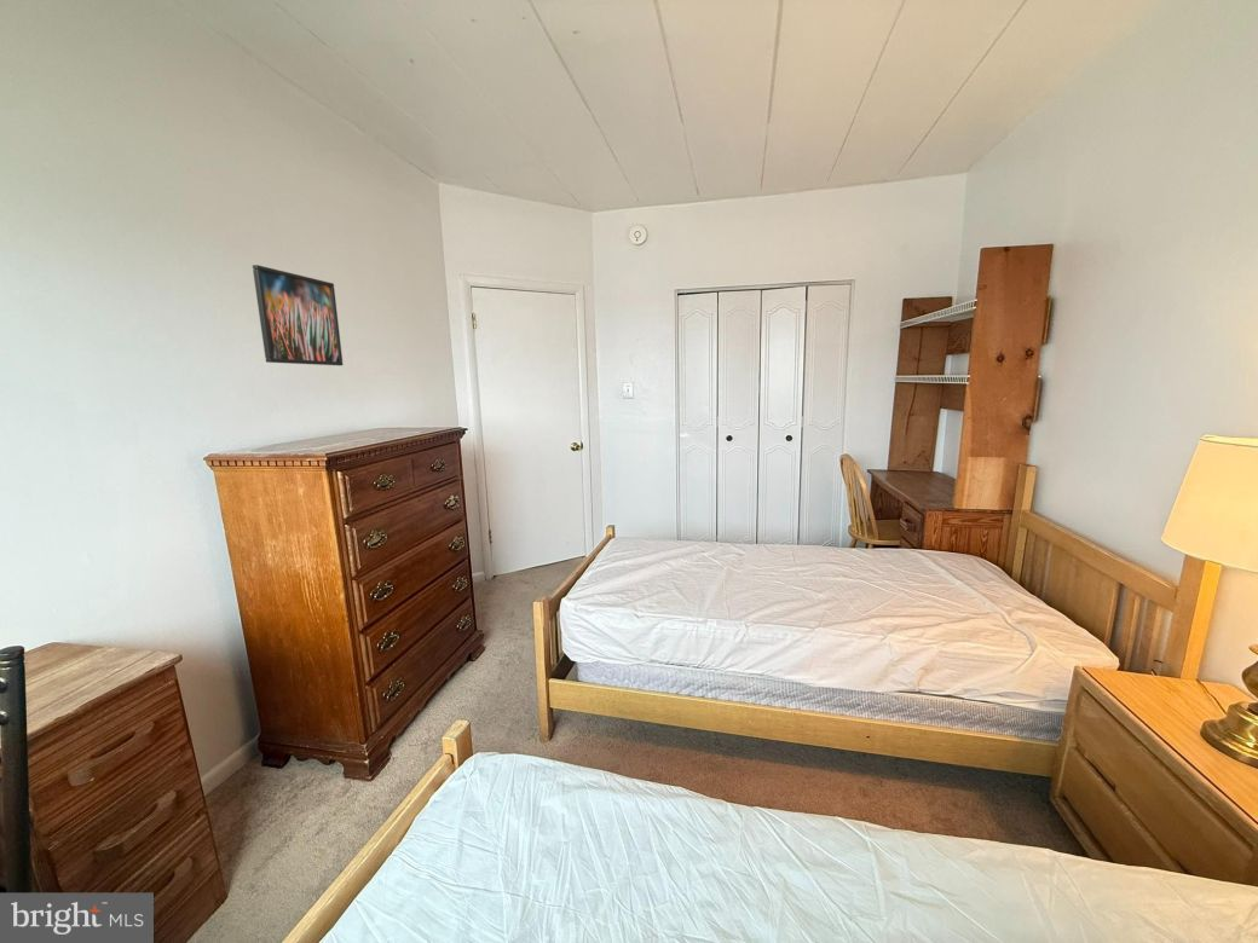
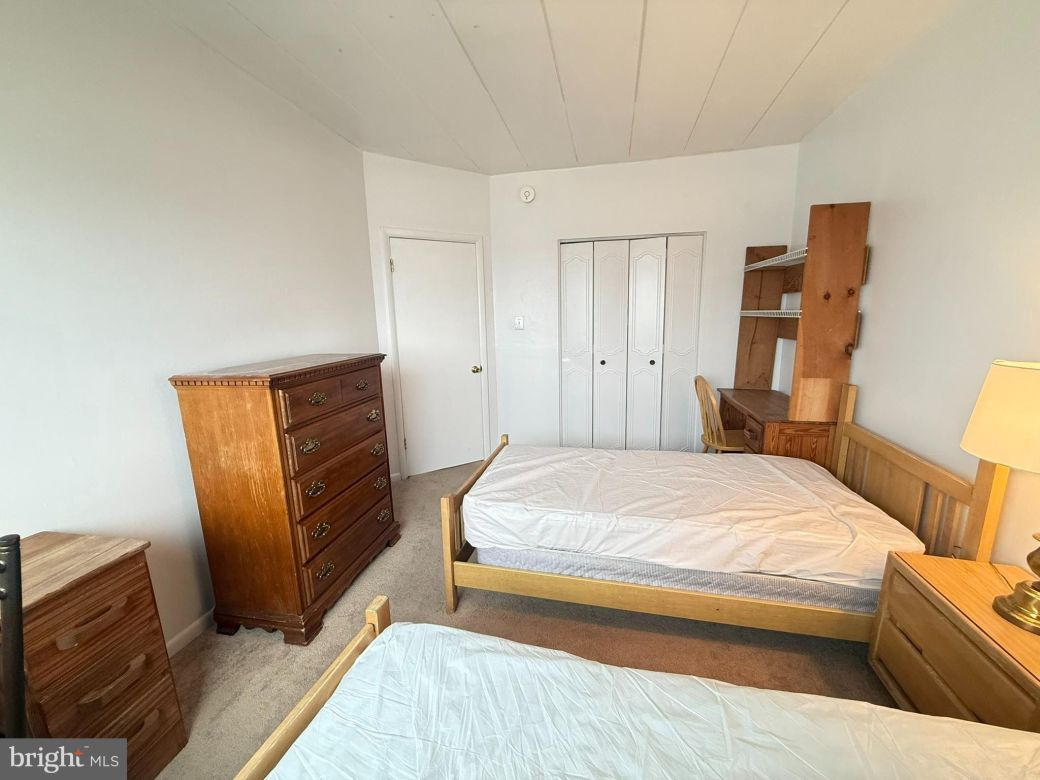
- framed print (301, 319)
